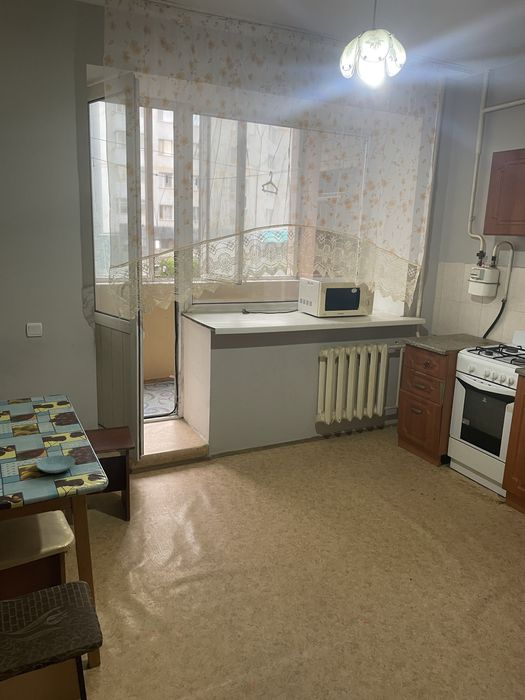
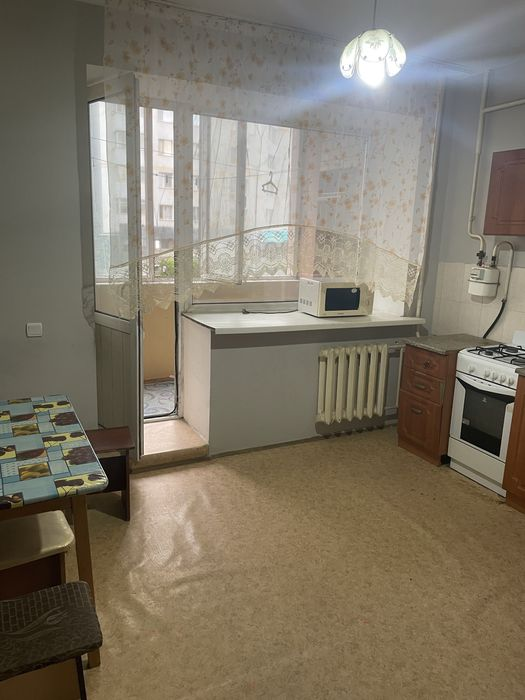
- saucer (56, 465)
